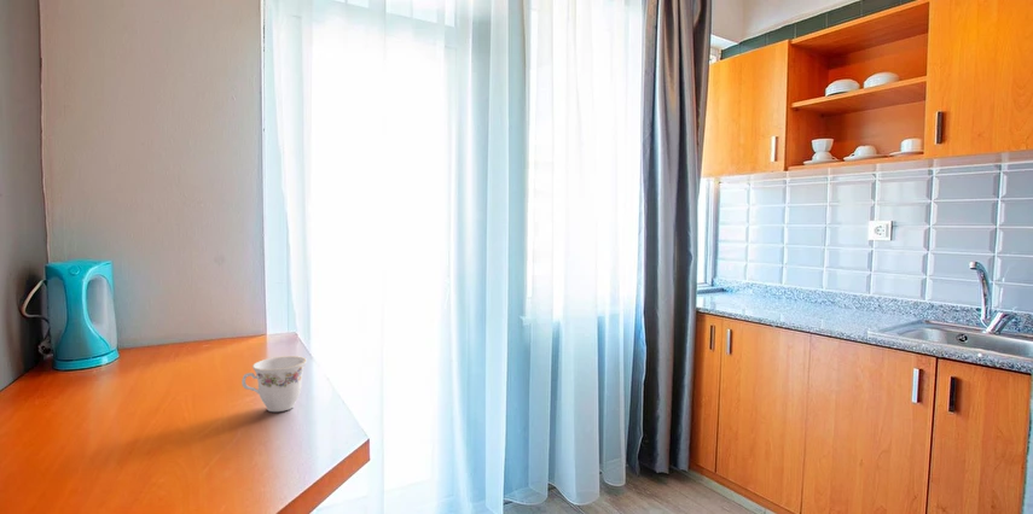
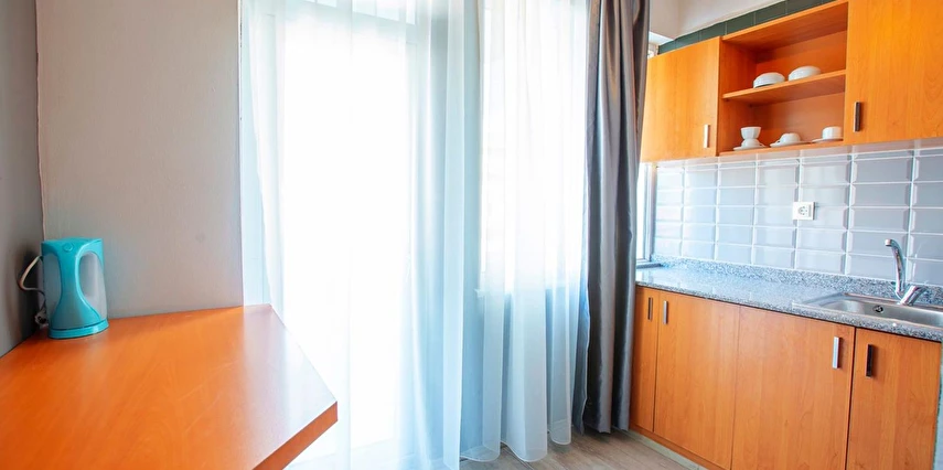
- teacup (275, 385)
